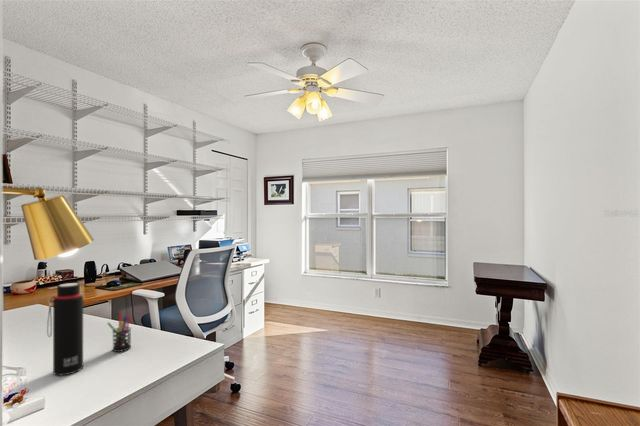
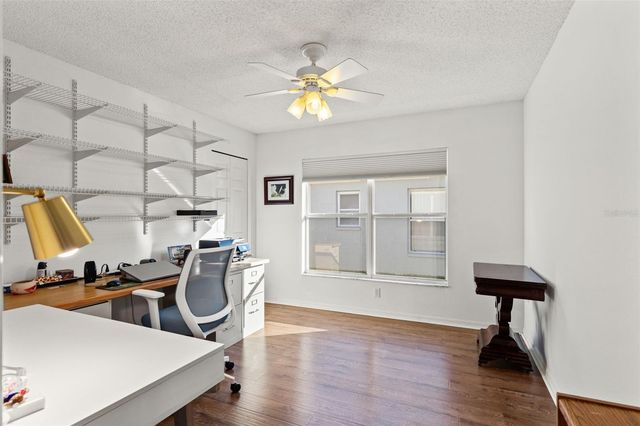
- pen holder (119, 332)
- water bottle (65, 327)
